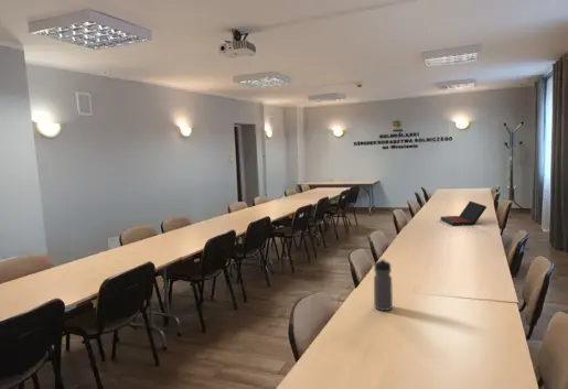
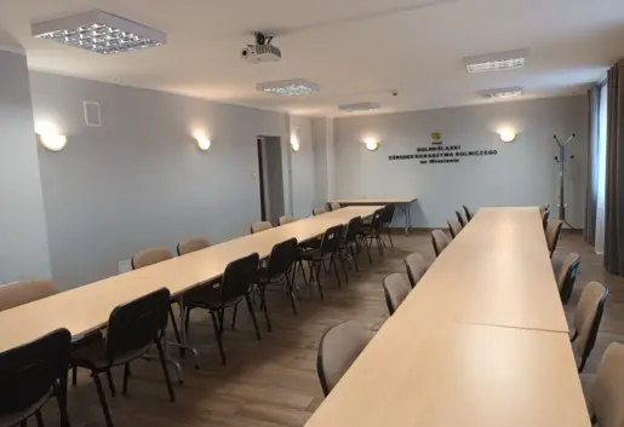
- laptop (462, 213)
- water bottle (383, 283)
